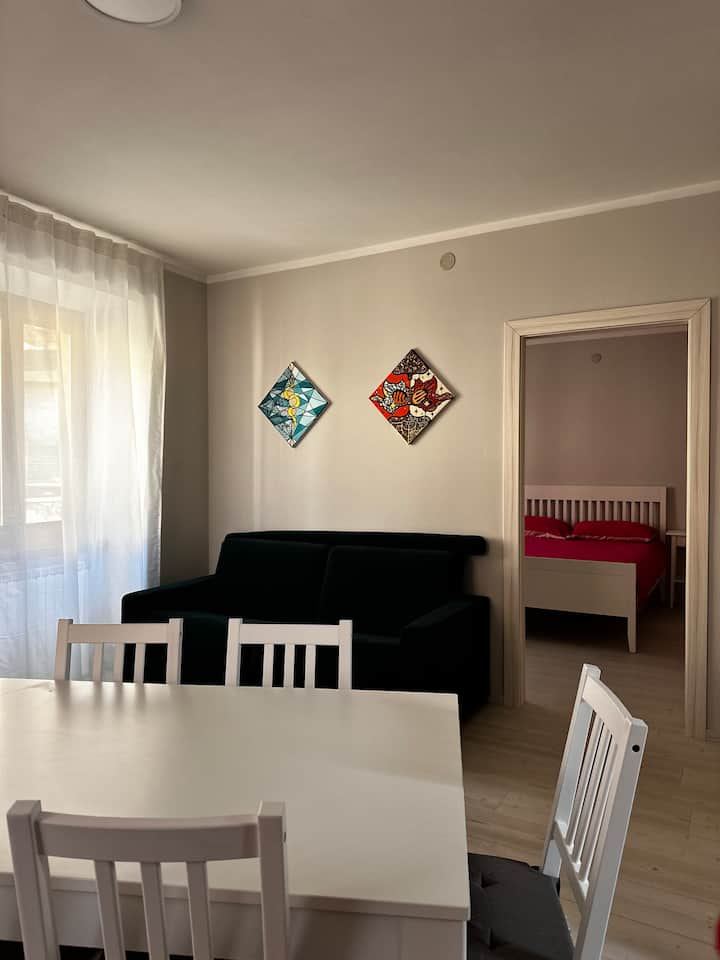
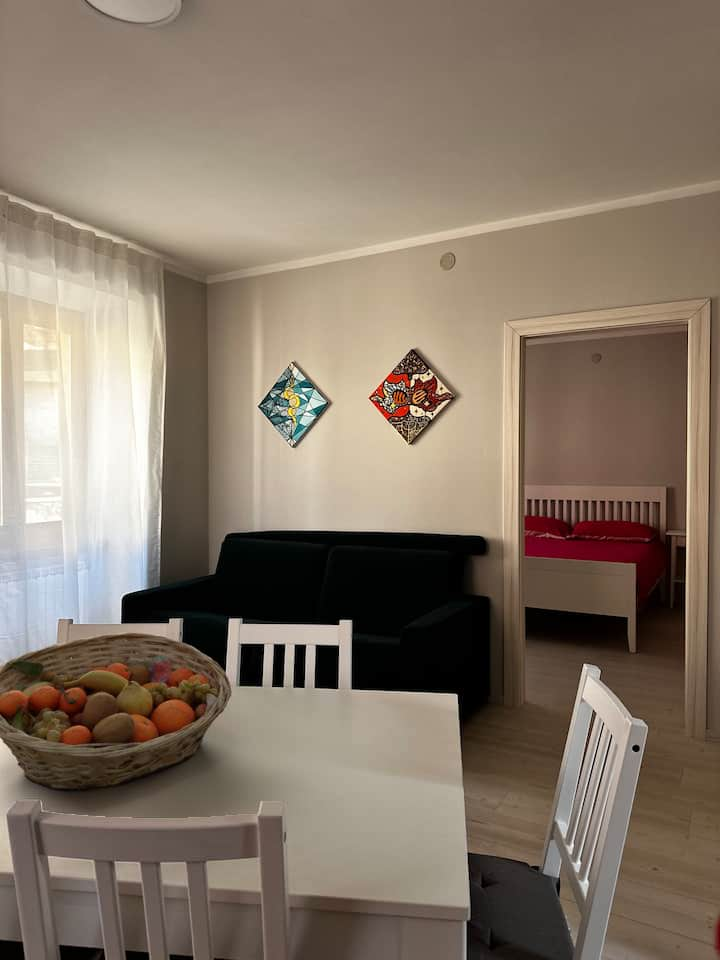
+ fruit basket (113, 703)
